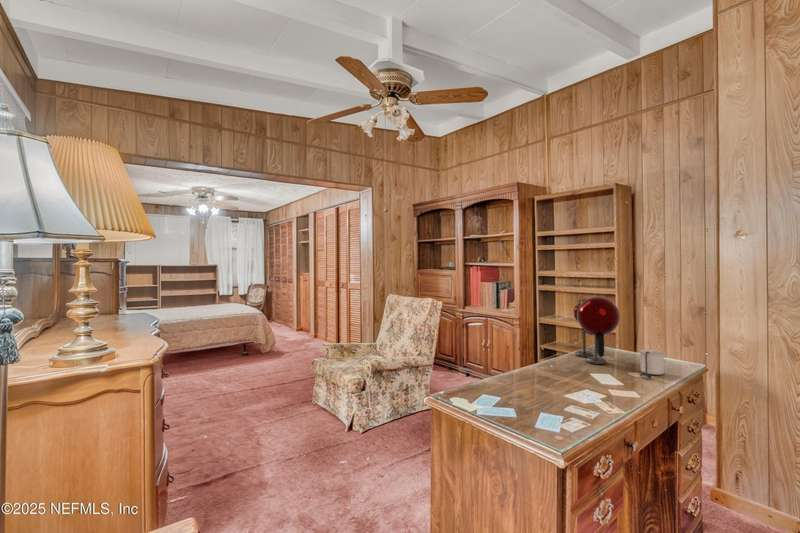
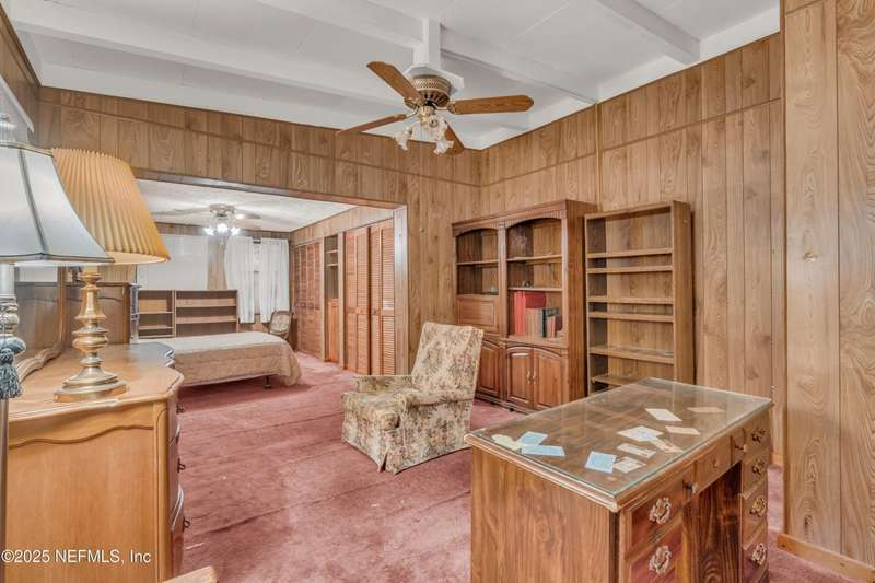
- desk lamp (612, 330)
